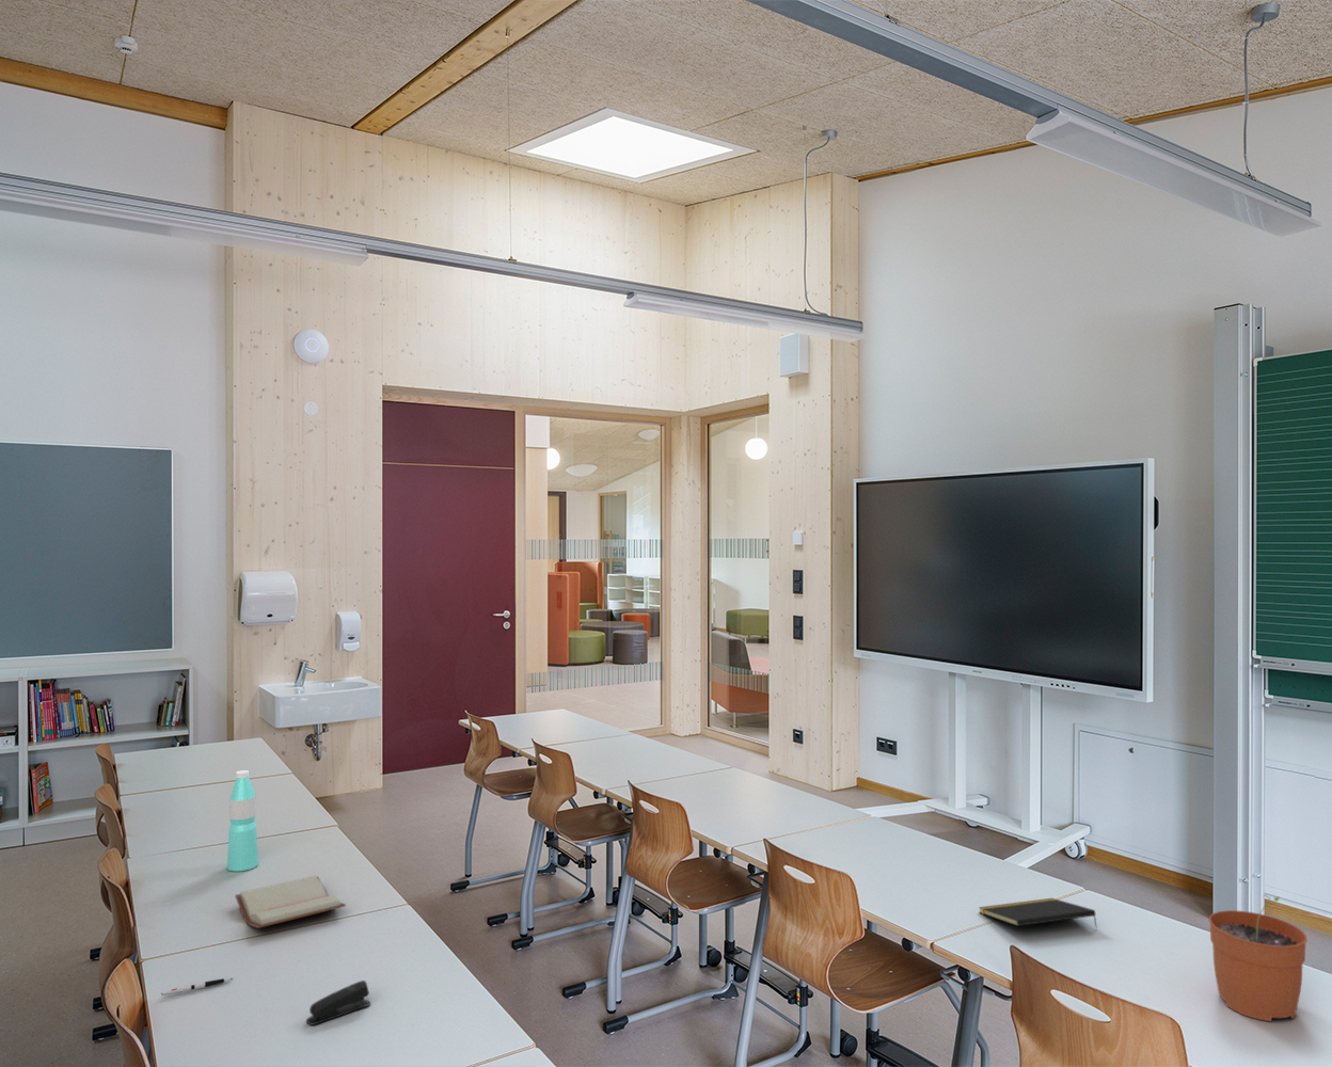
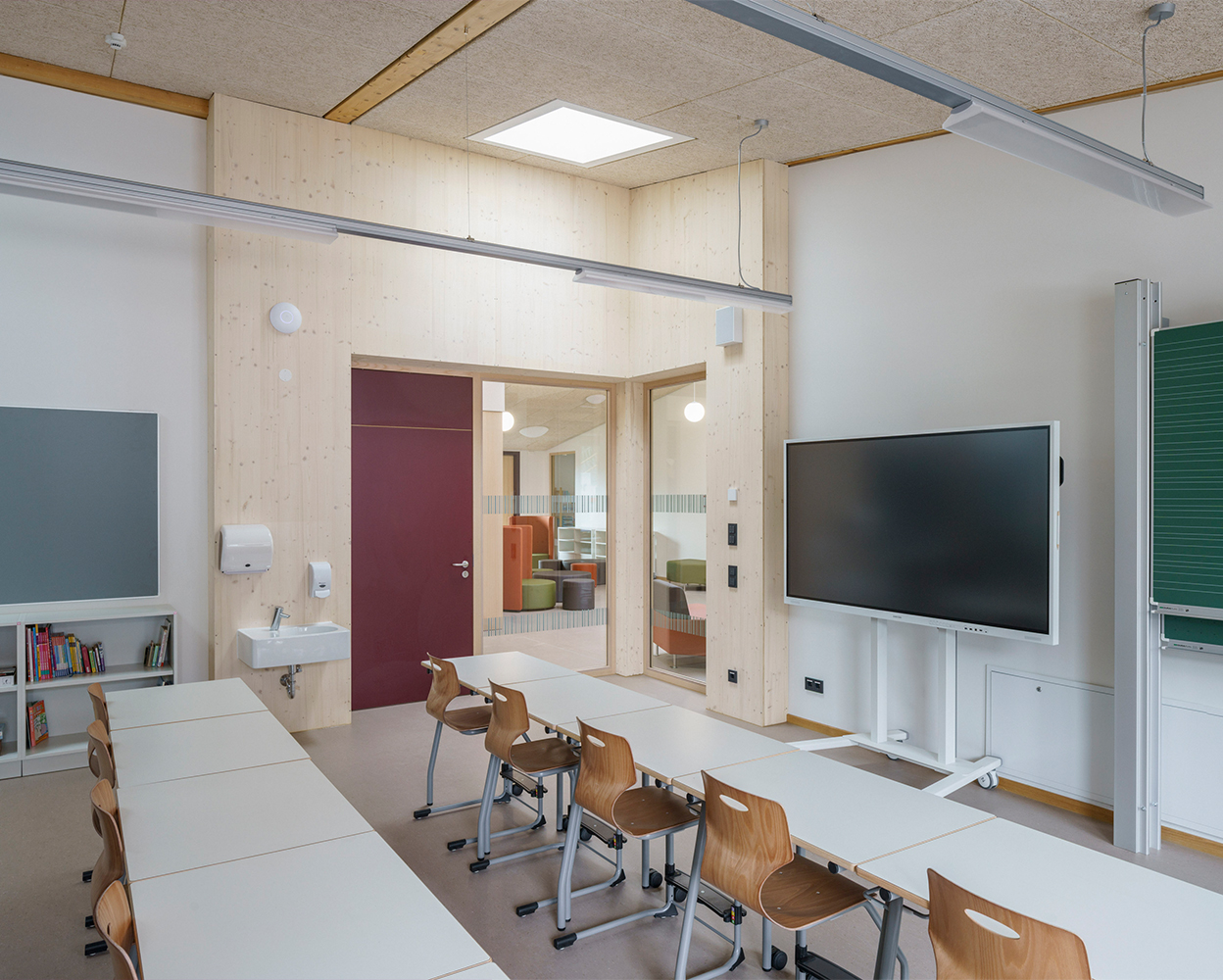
- stapler (339, 1001)
- notepad (1036, 911)
- pen (197, 985)
- plant pot (1256, 946)
- water bottle (242, 819)
- paperback book (290, 904)
